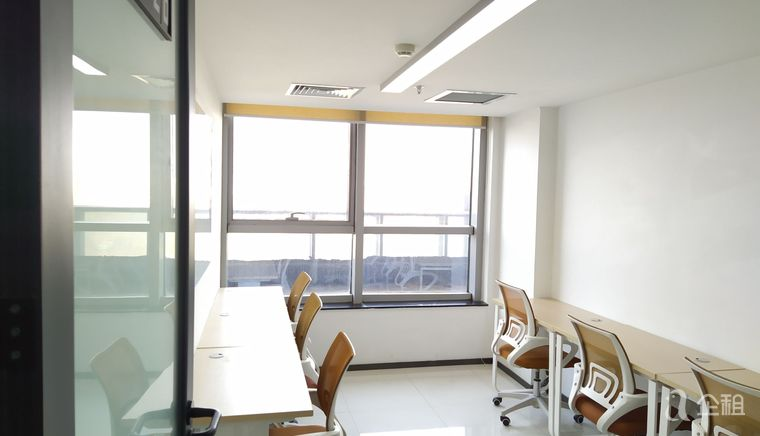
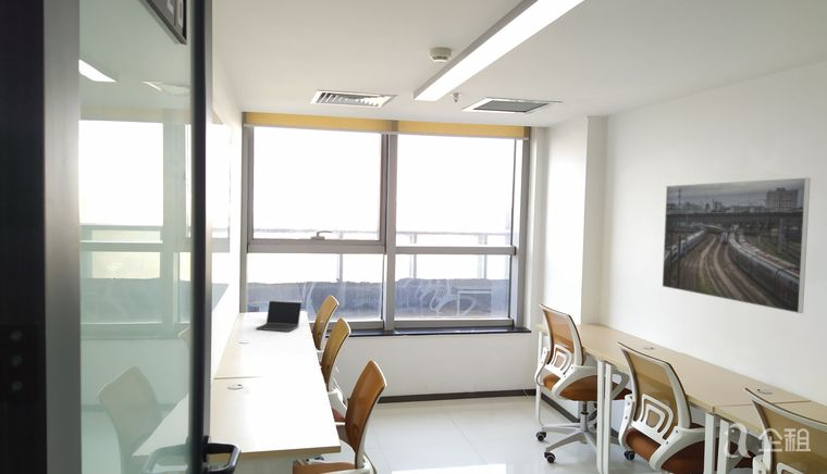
+ laptop computer (279, 315)
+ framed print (725, 240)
